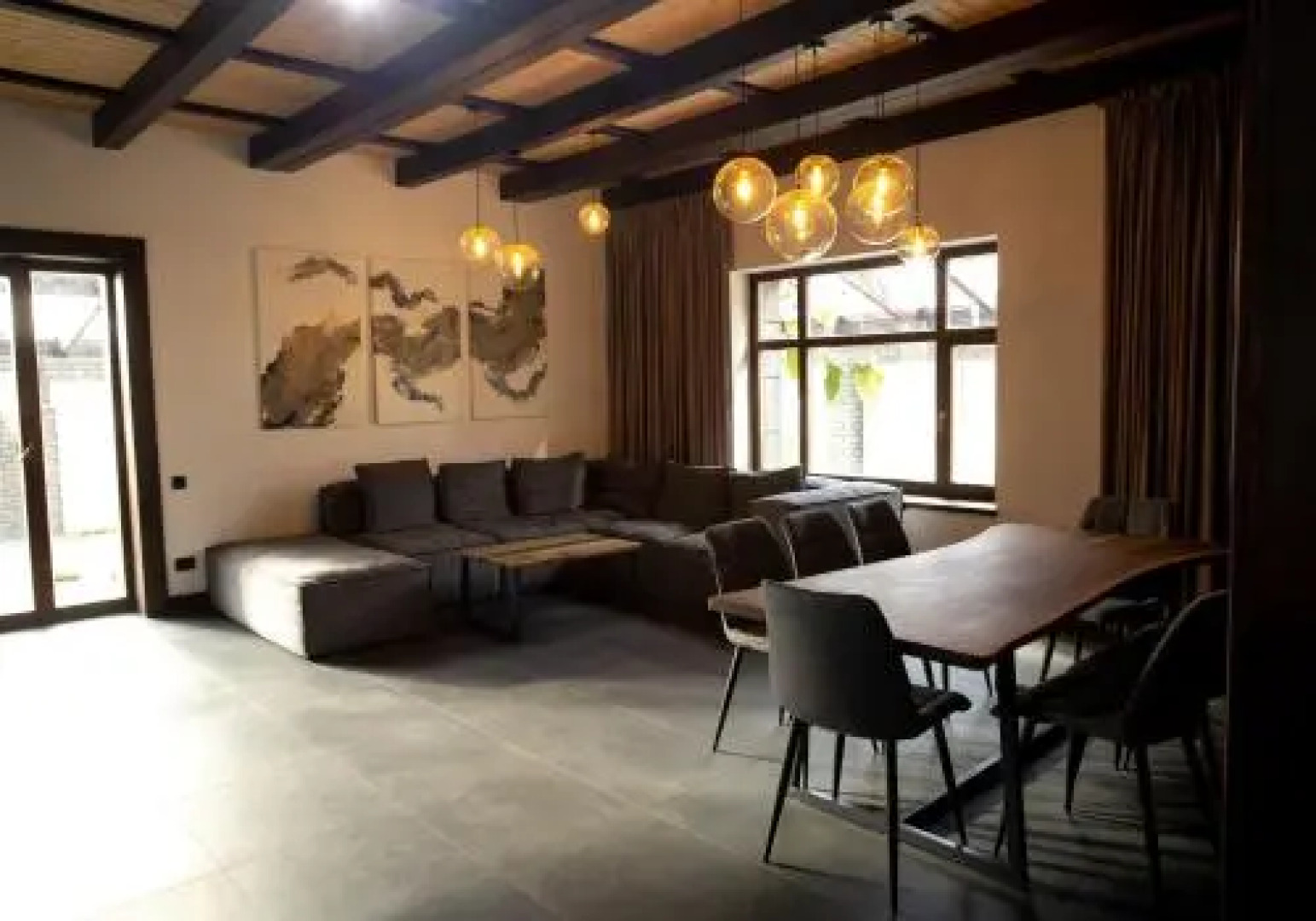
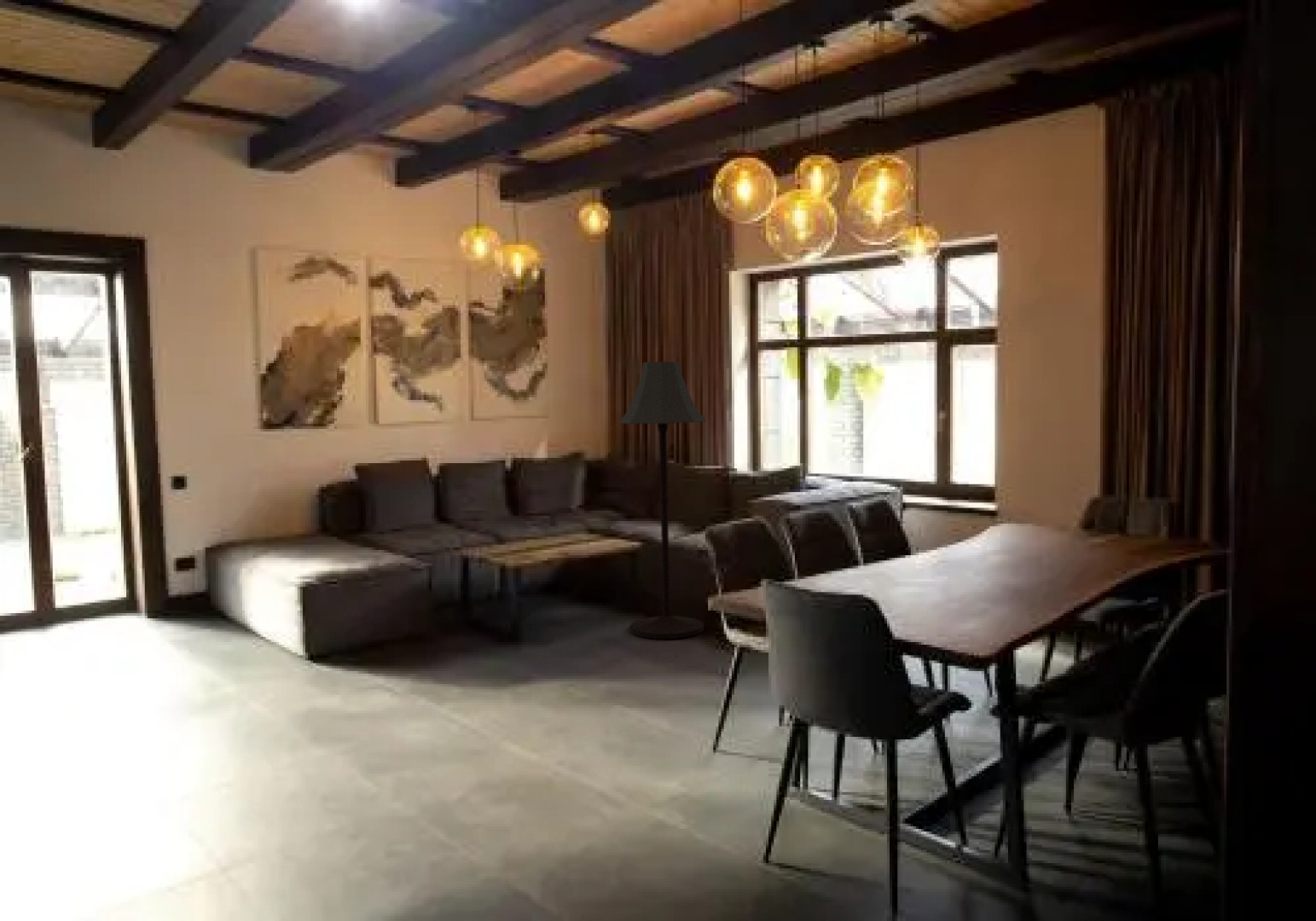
+ floor lamp (664, 496)
